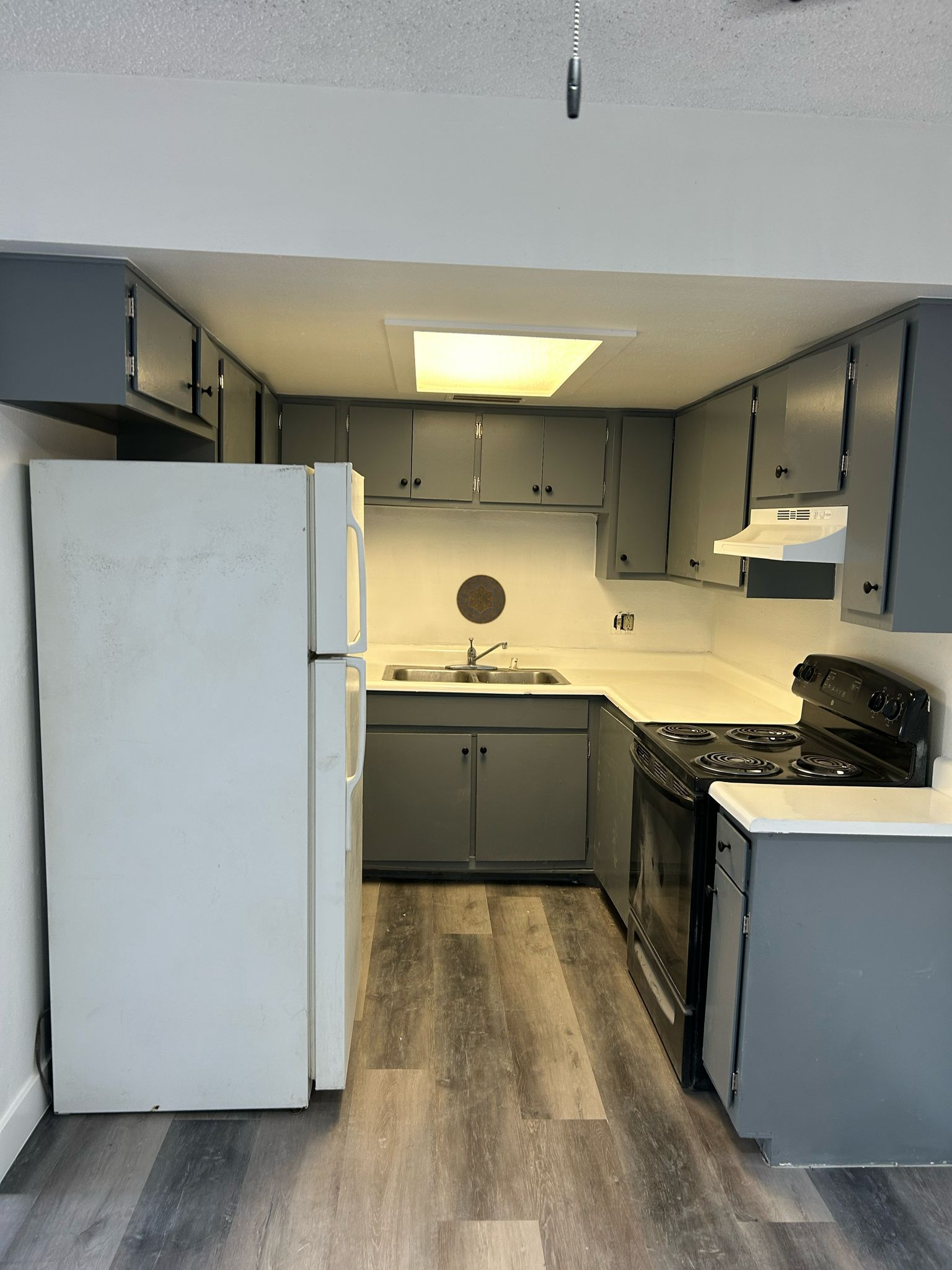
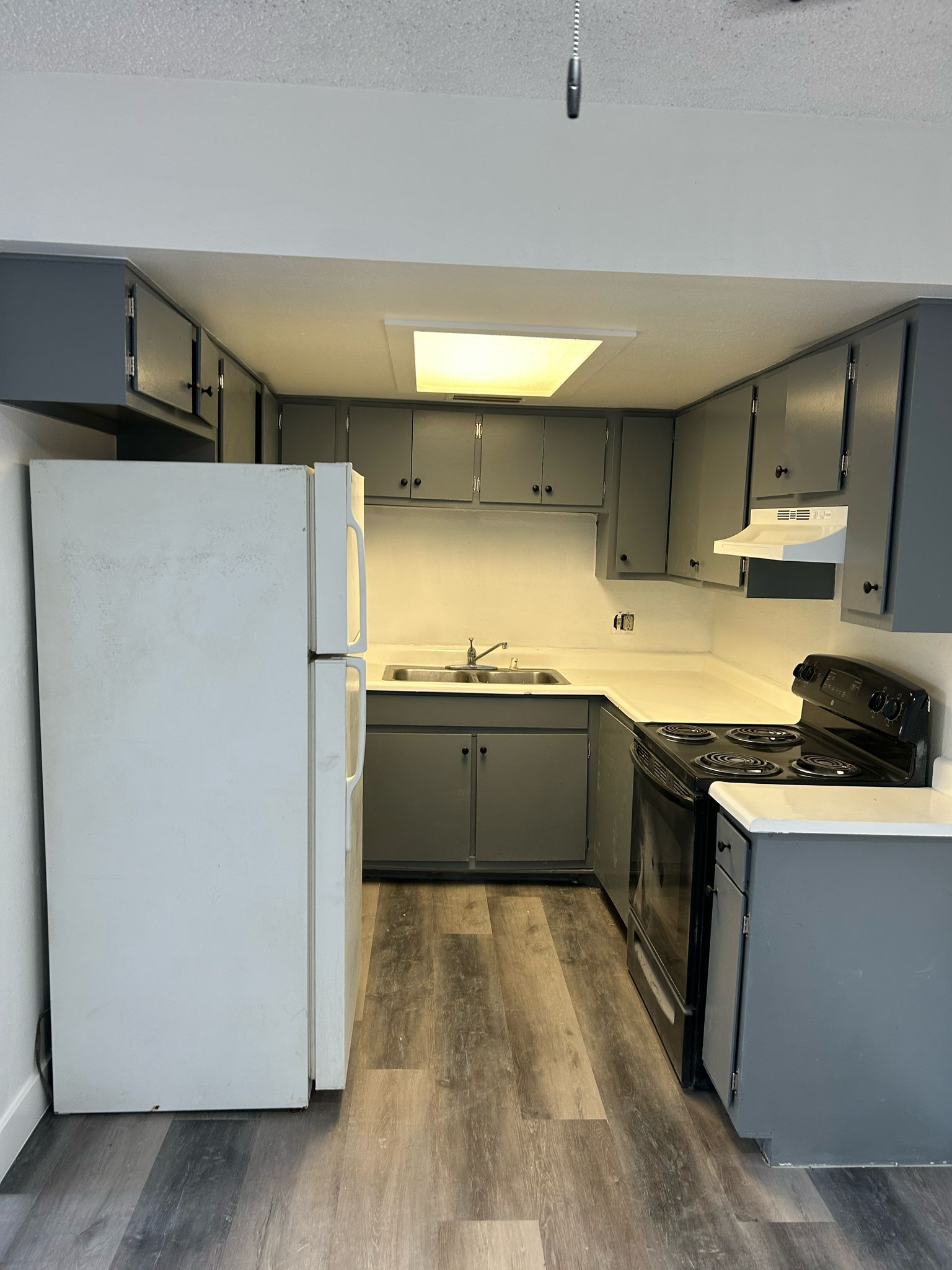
- decorative plate (481, 599)
